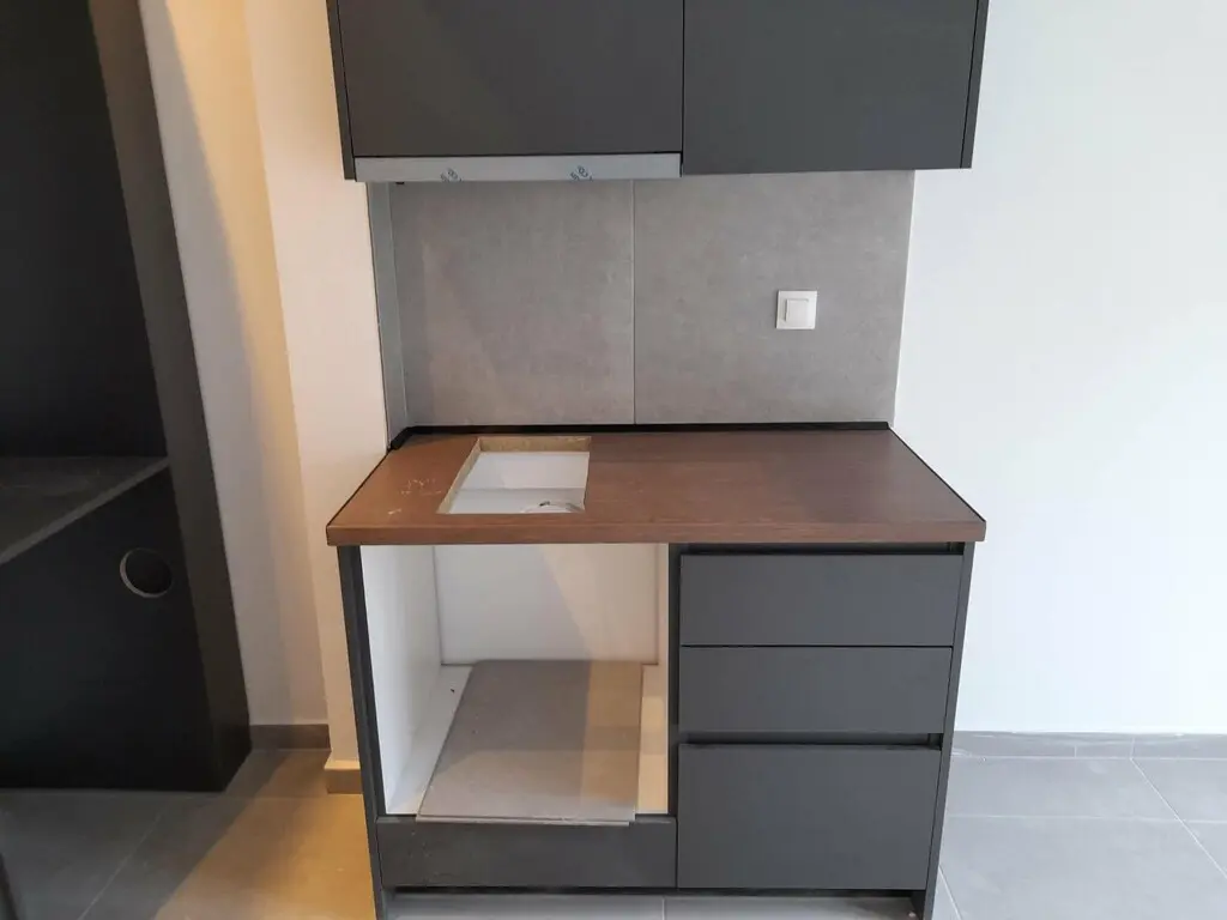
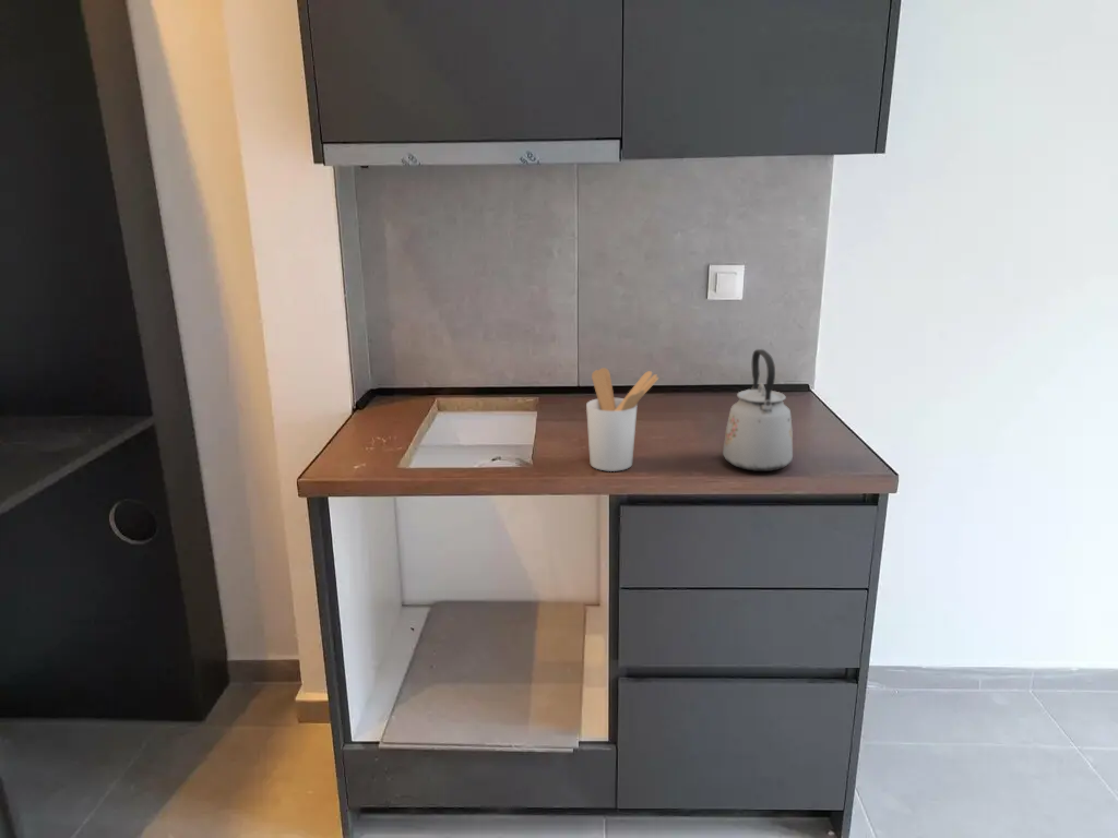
+ kettle (757, 405)
+ utensil holder (623, 418)
